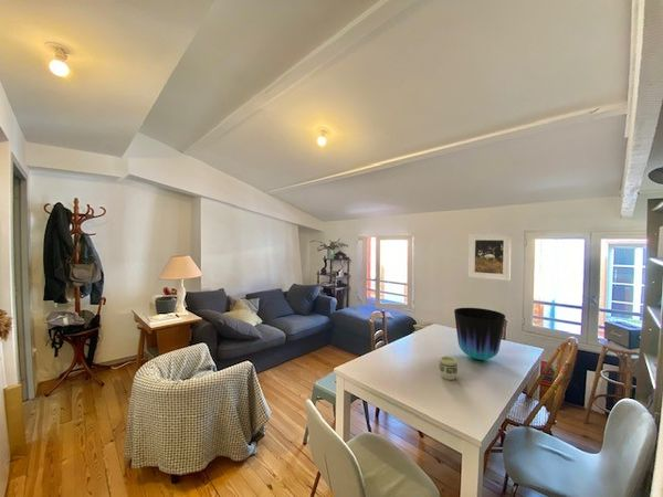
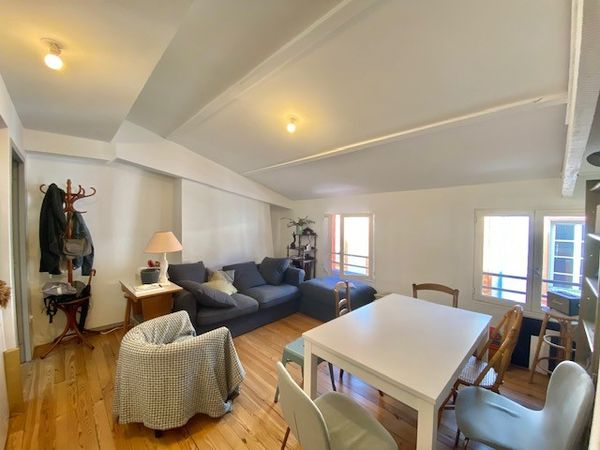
- cup (448, 368)
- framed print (488, 256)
- vase (477, 335)
